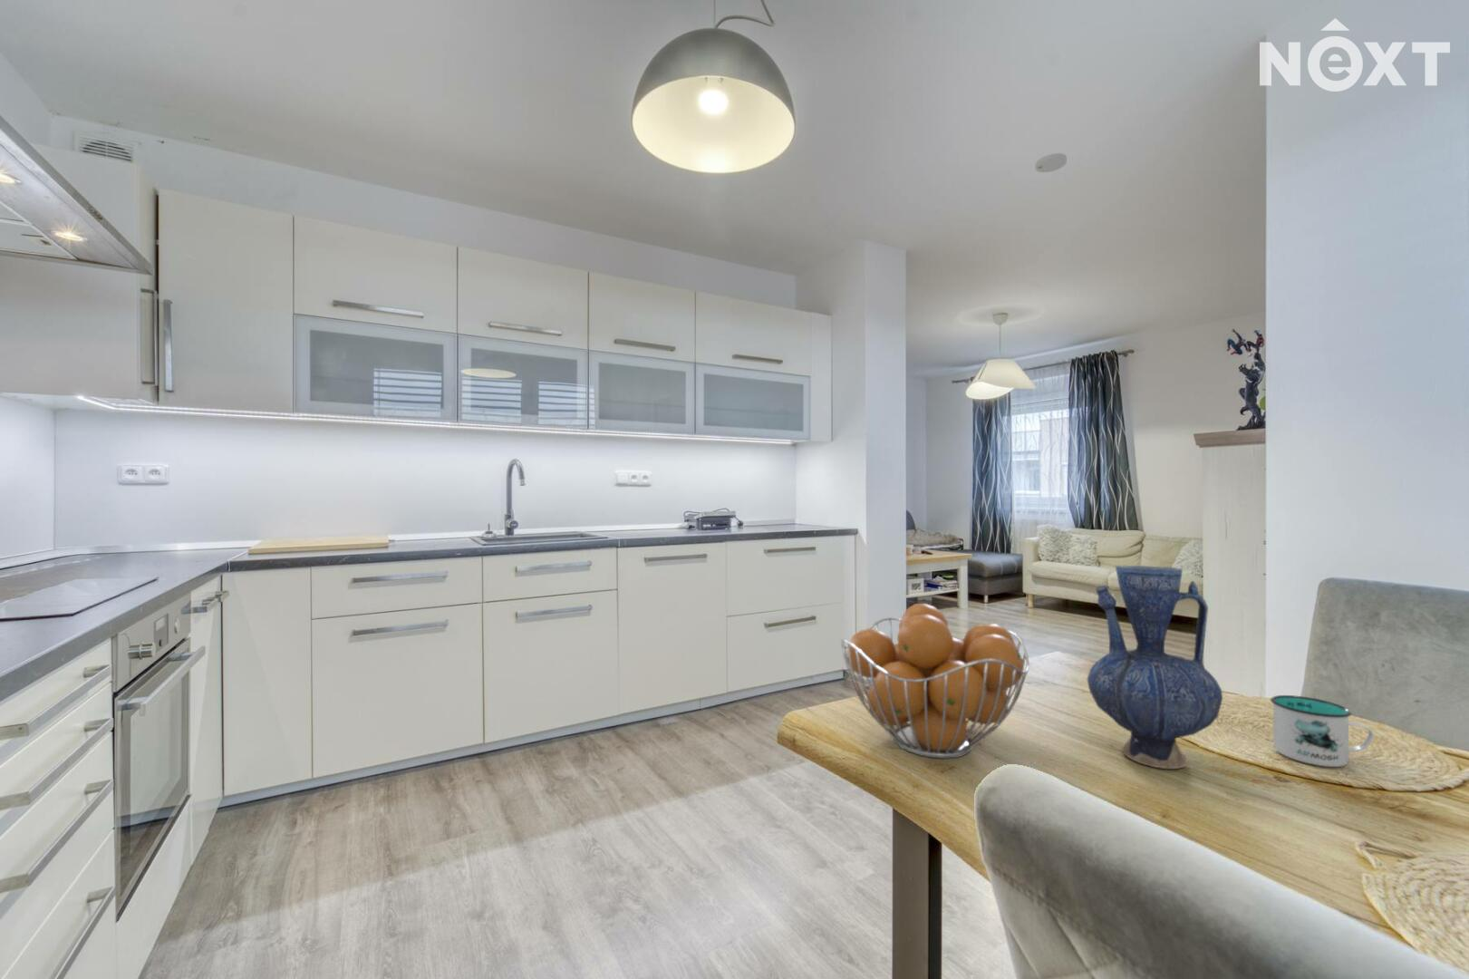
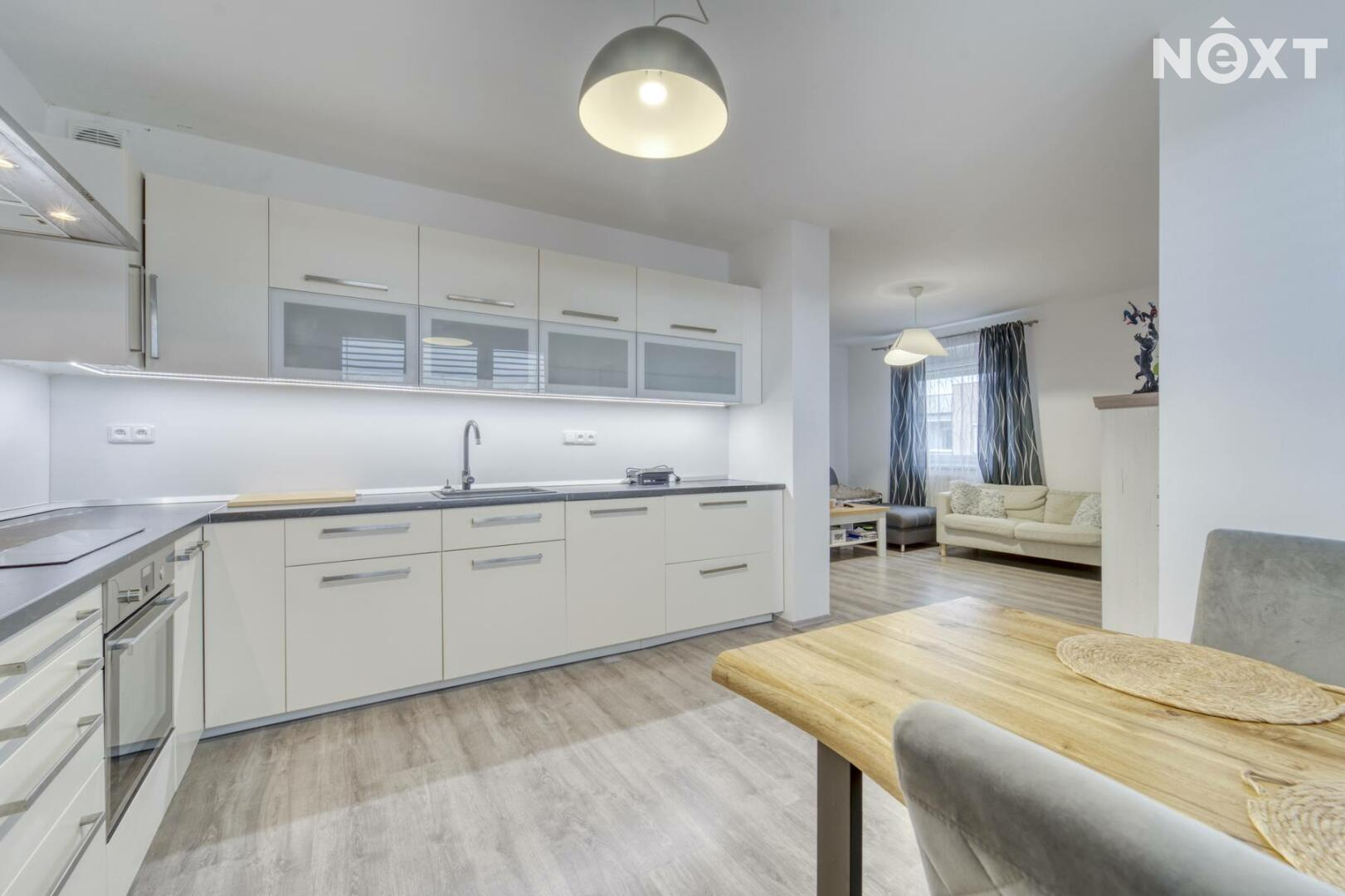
- fruit basket (932, 675)
- smoke detector (1051, 163)
- mug (1320, 732)
- vase (1152, 662)
